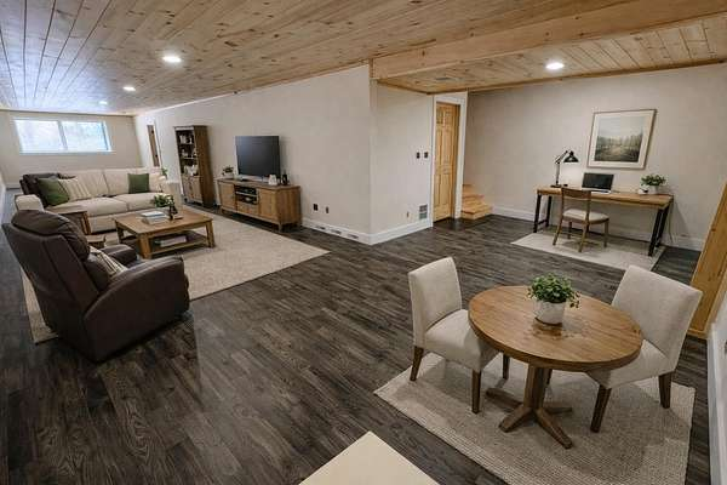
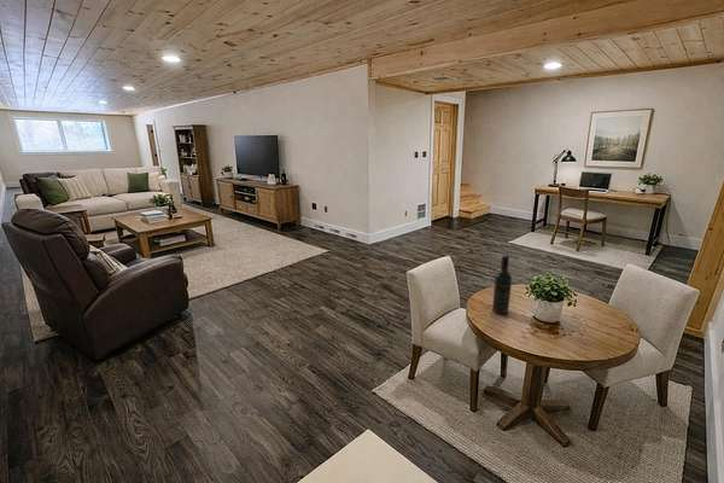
+ wine bottle (502, 284)
